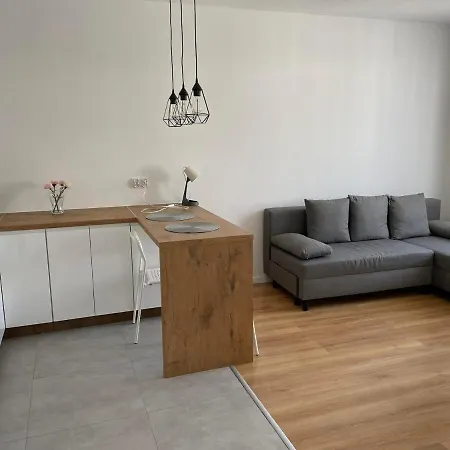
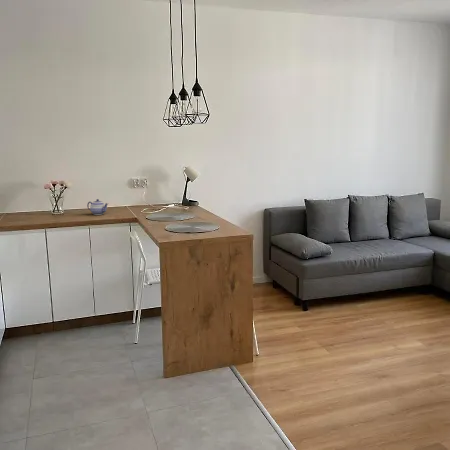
+ teapot (98, 206)
